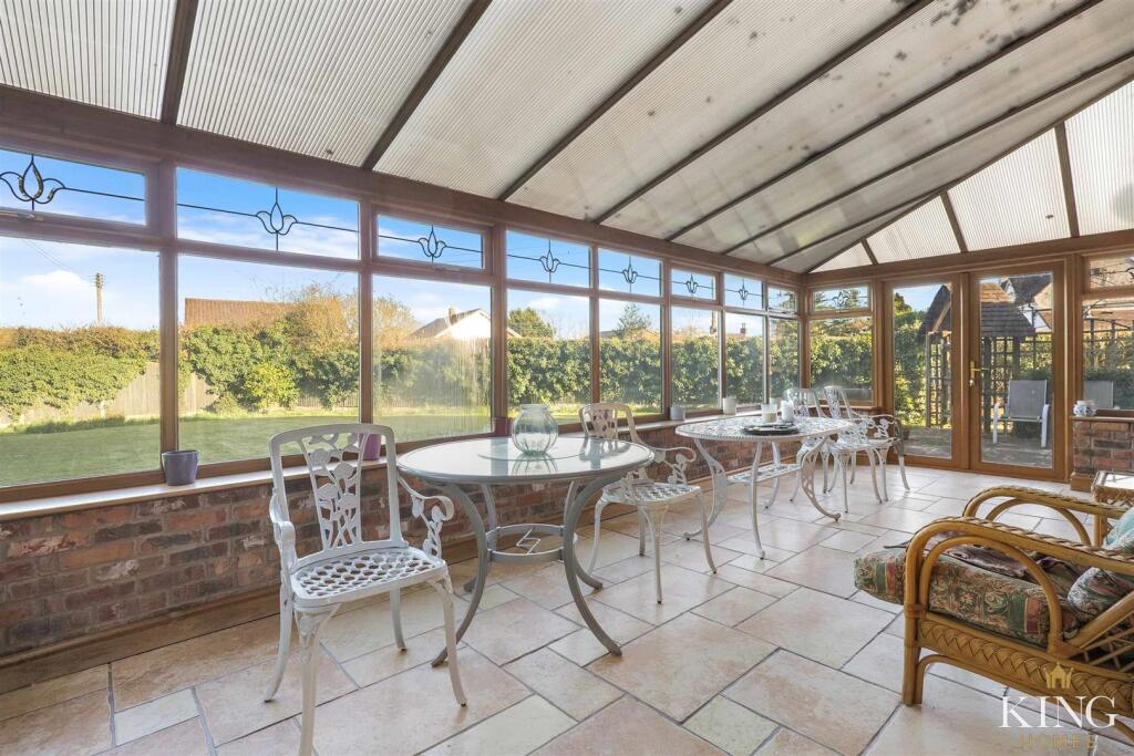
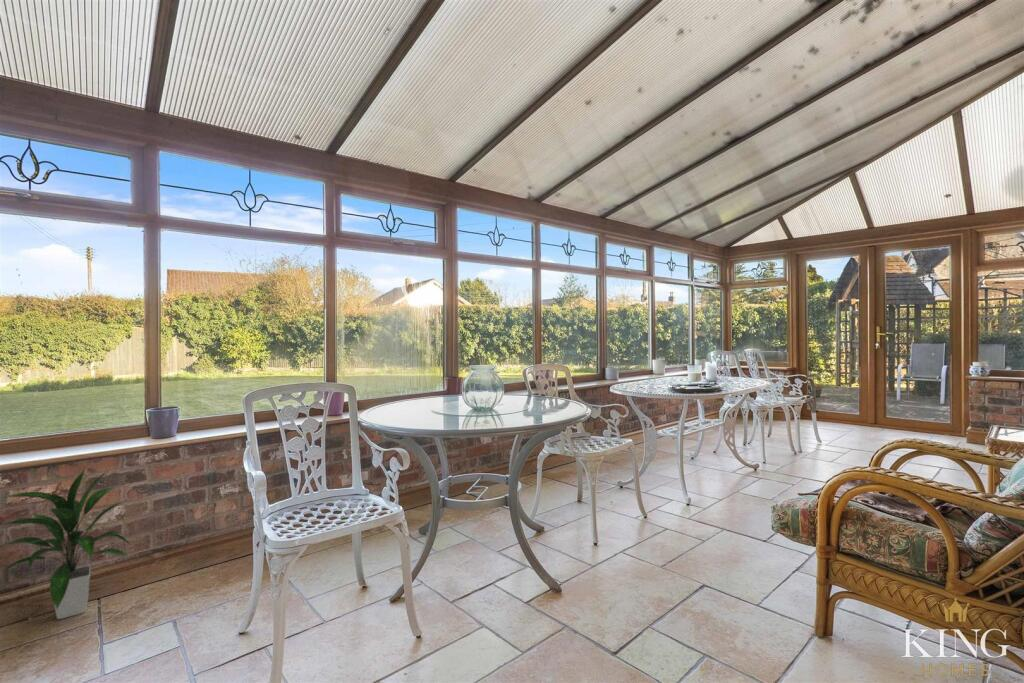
+ indoor plant (67, 543)
